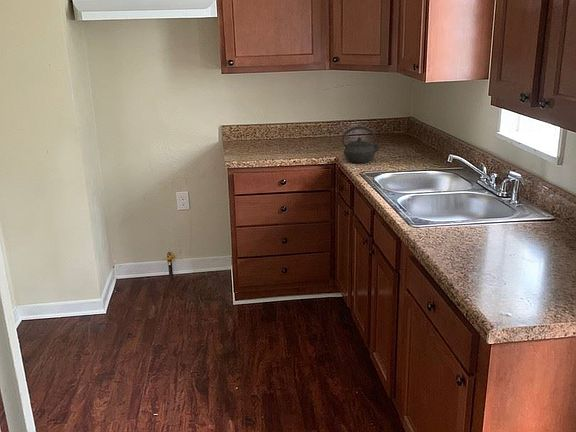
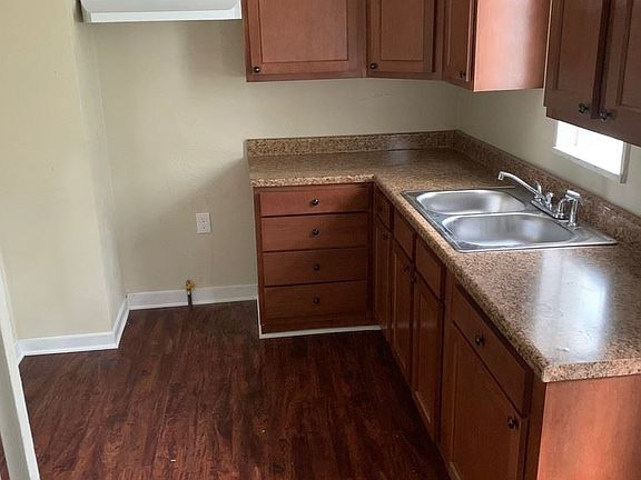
- kettle (361, 144)
